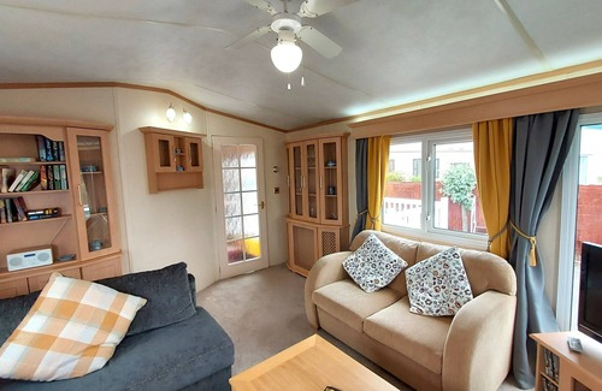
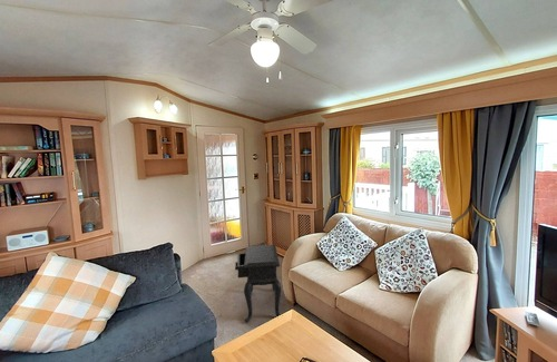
+ side table (257, 278)
